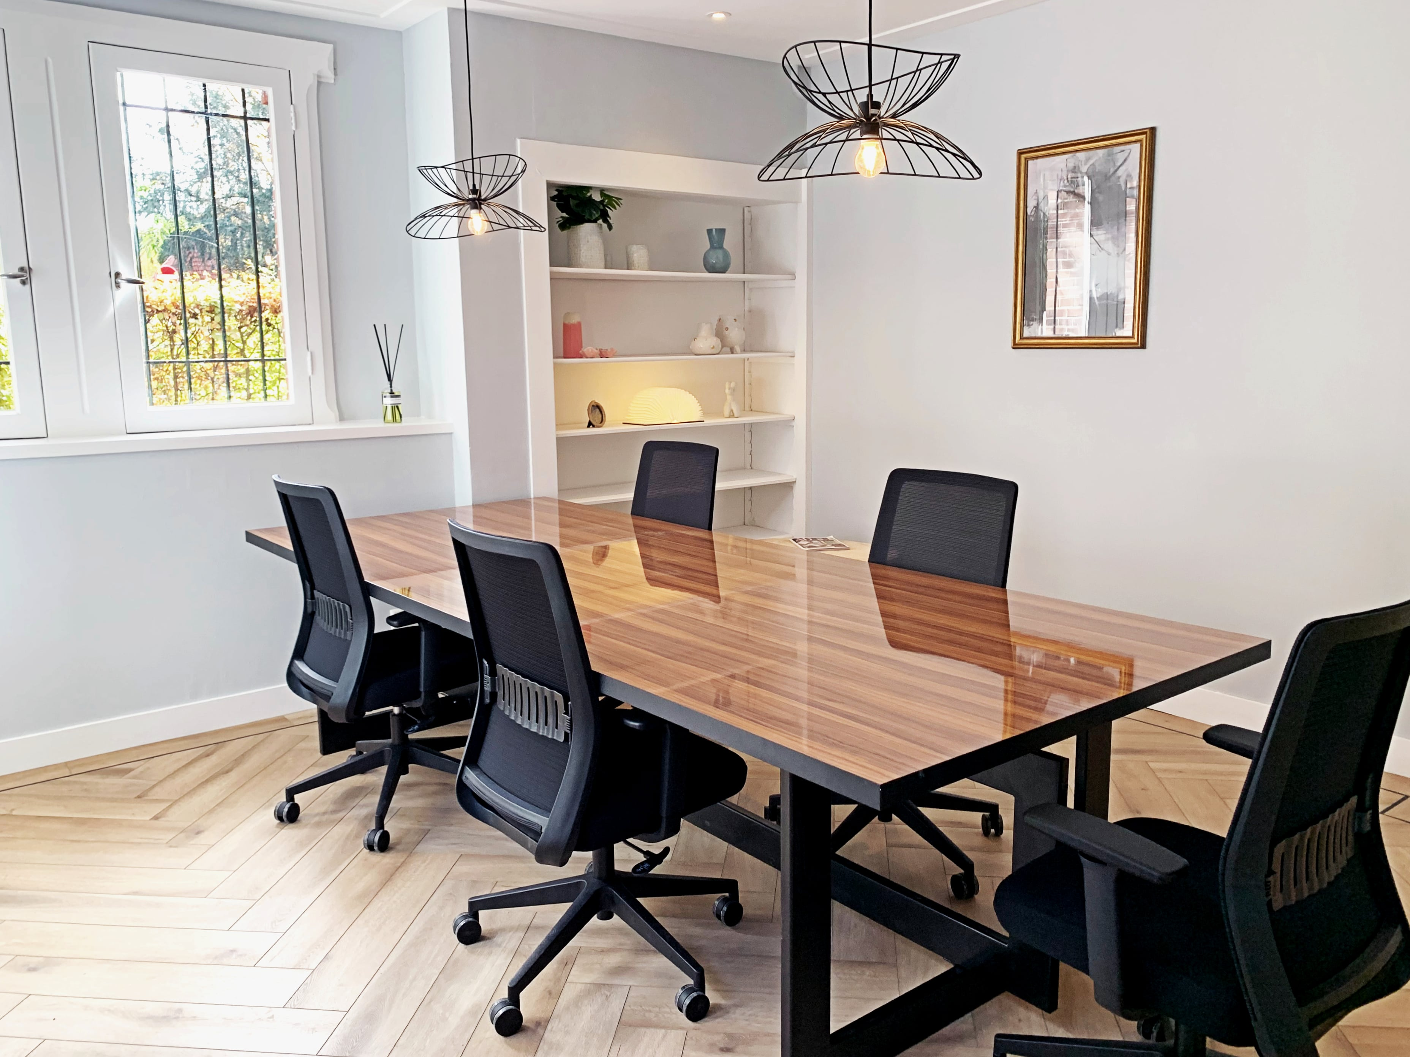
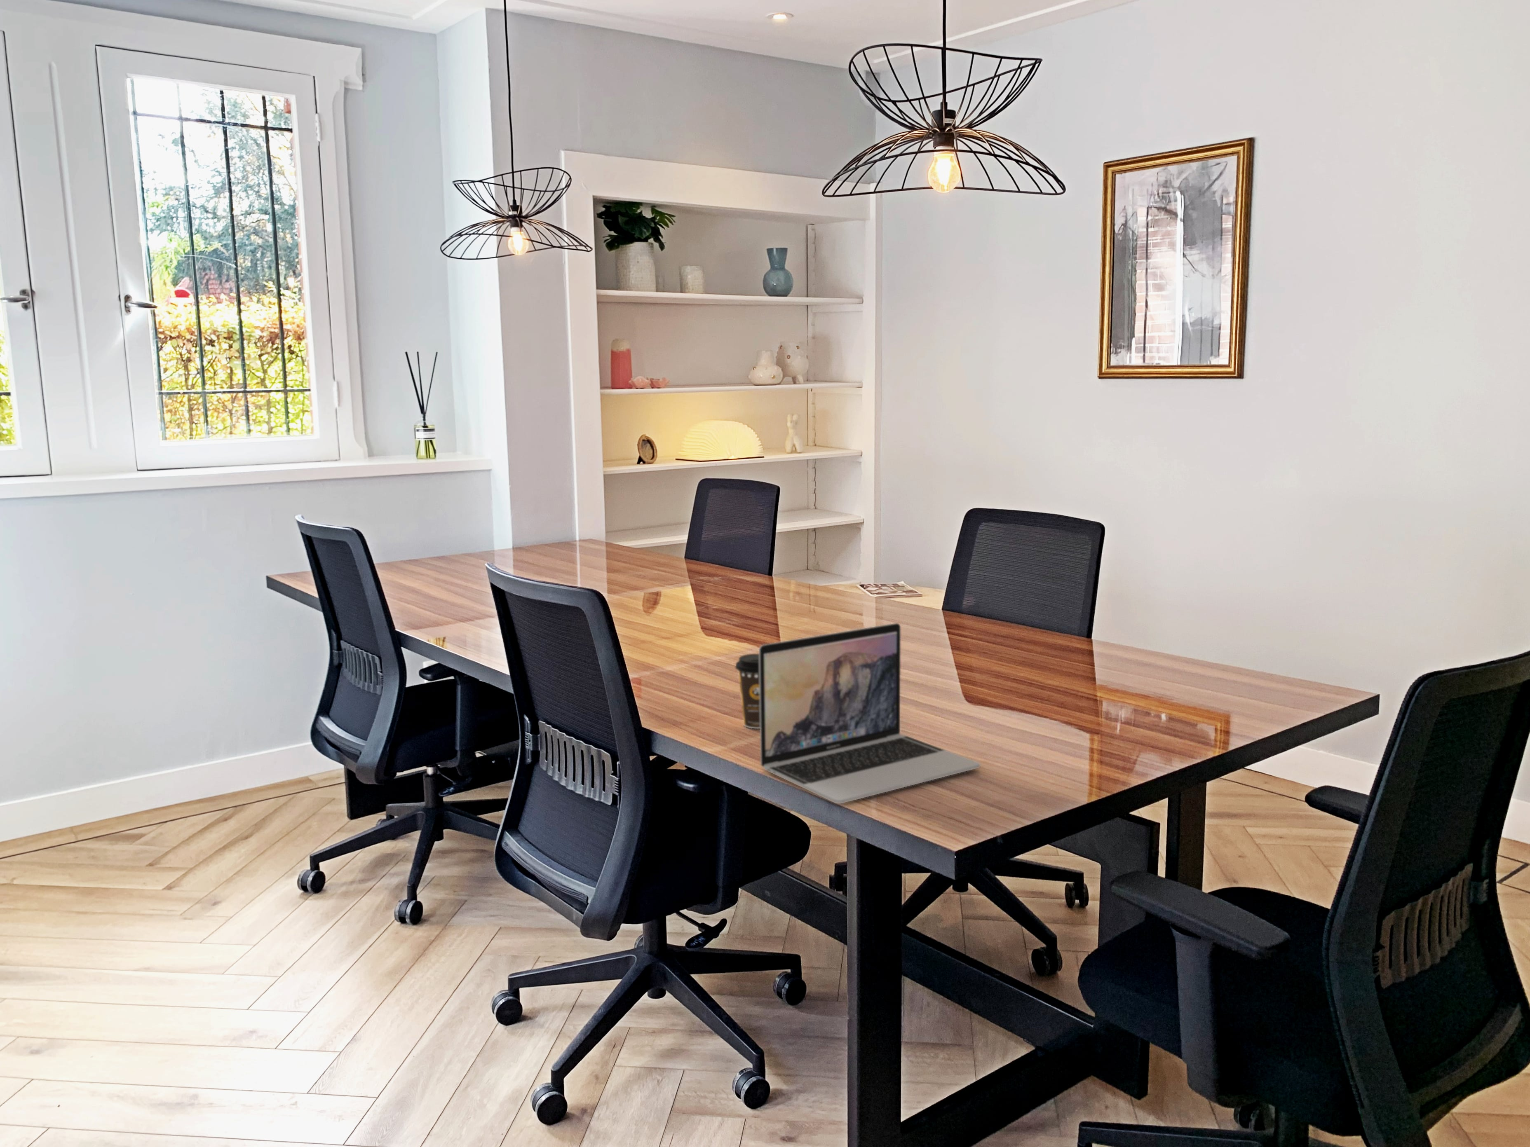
+ coffee cup (758, 690)
+ laptop (871, 707)
